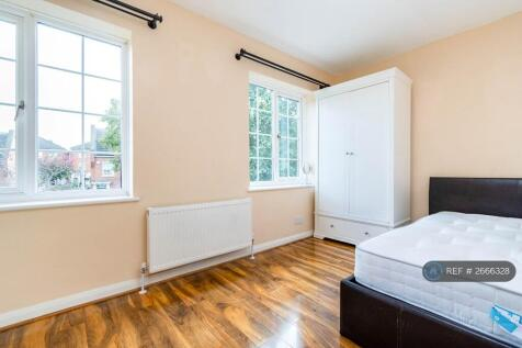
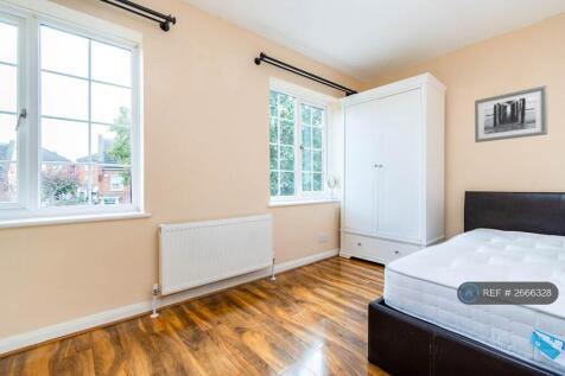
+ wall art (508, 115)
